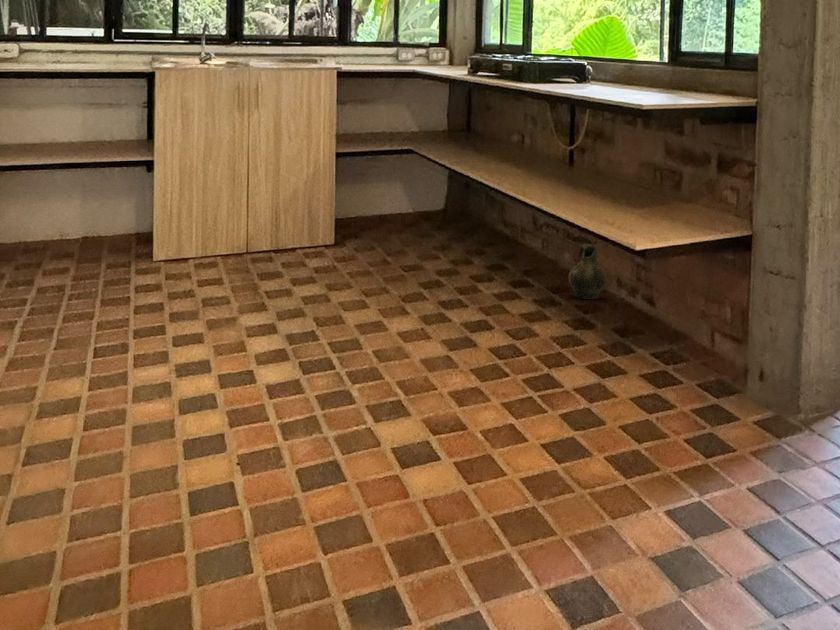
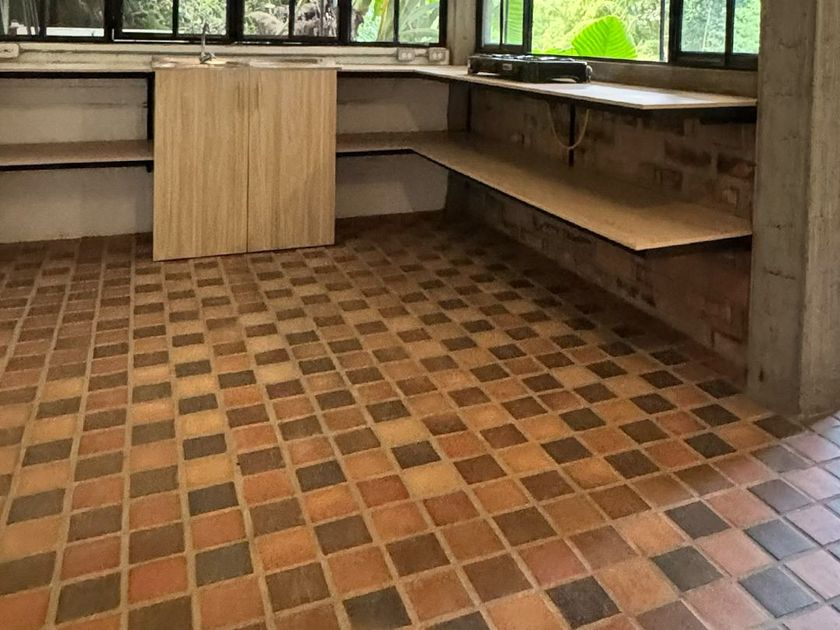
- ceramic jug (587, 271)
